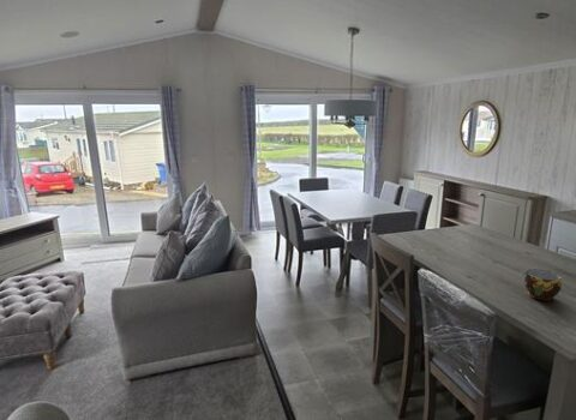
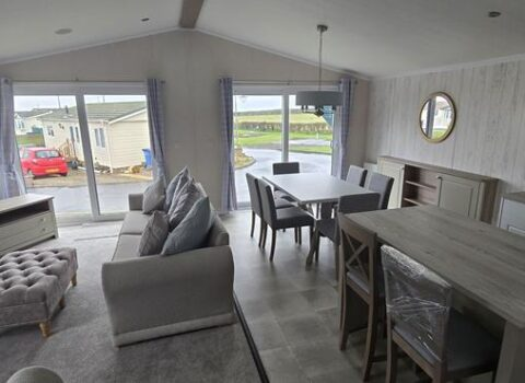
- cup (540, 284)
